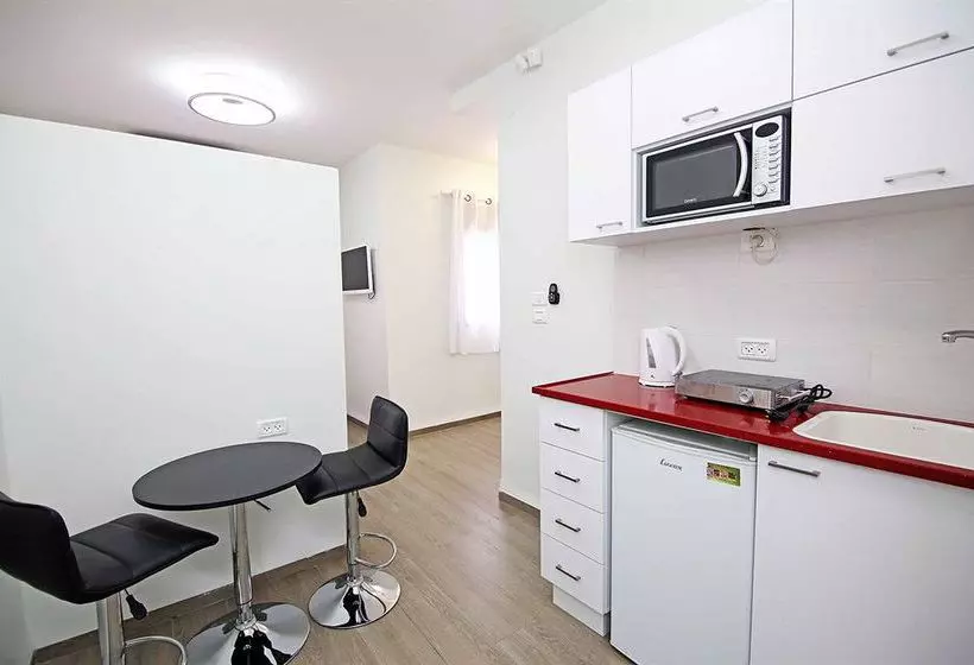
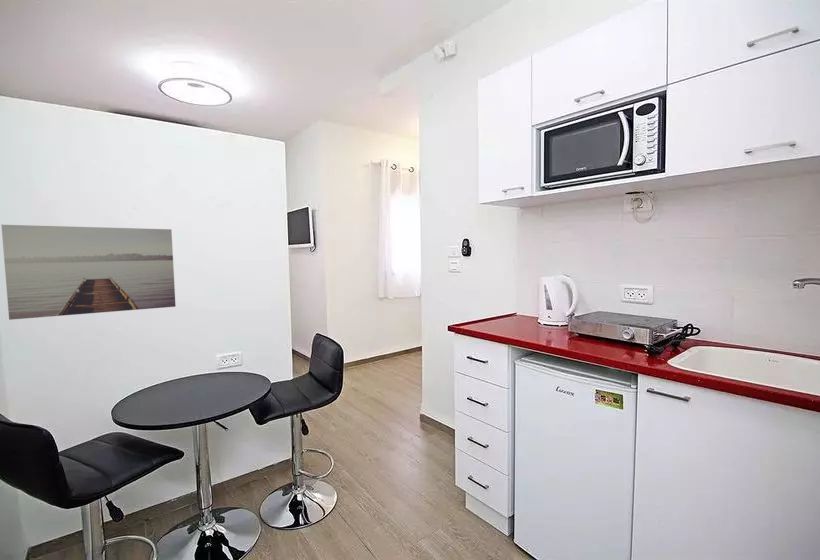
+ wall art (98, 270)
